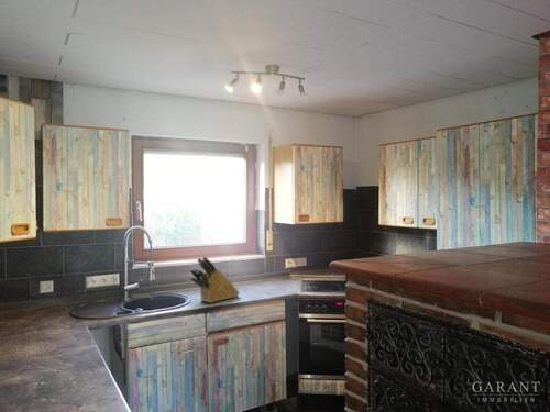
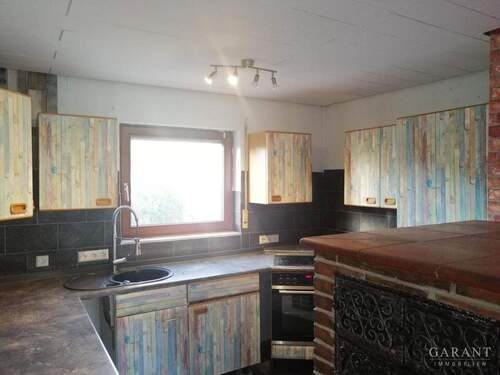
- knife block (215, 277)
